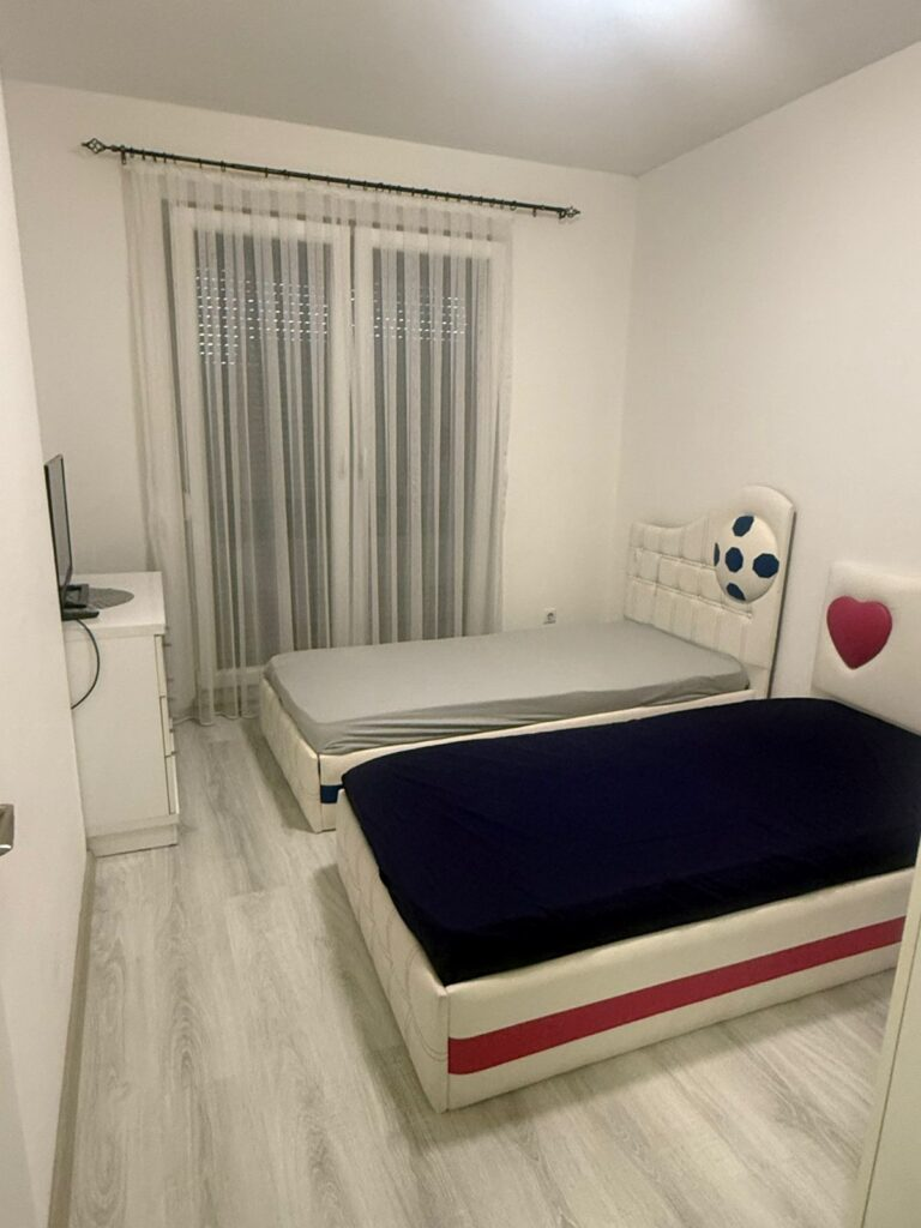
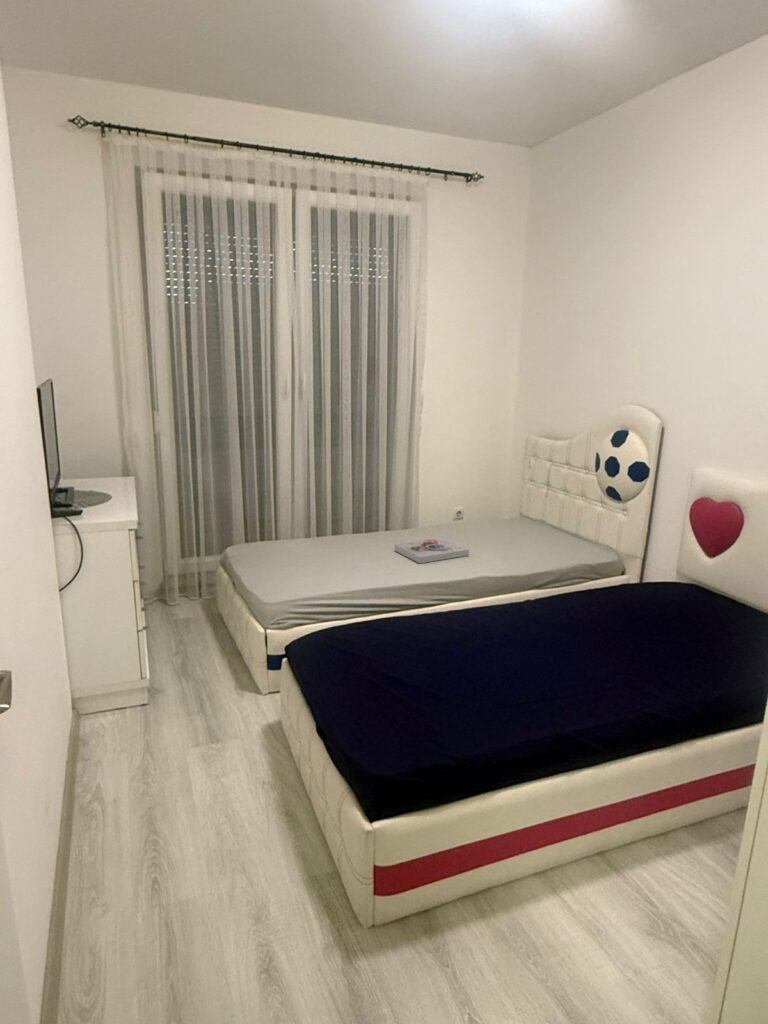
+ book (431, 549)
